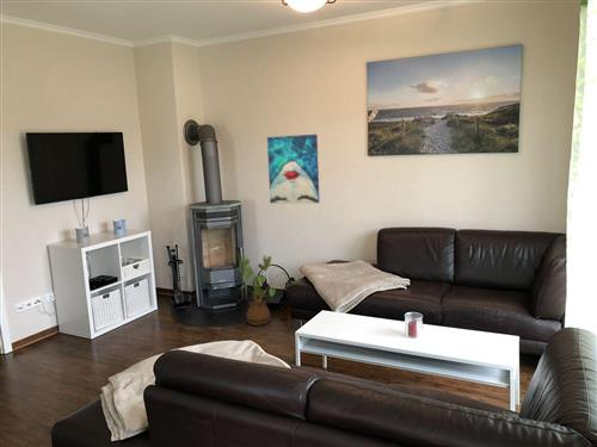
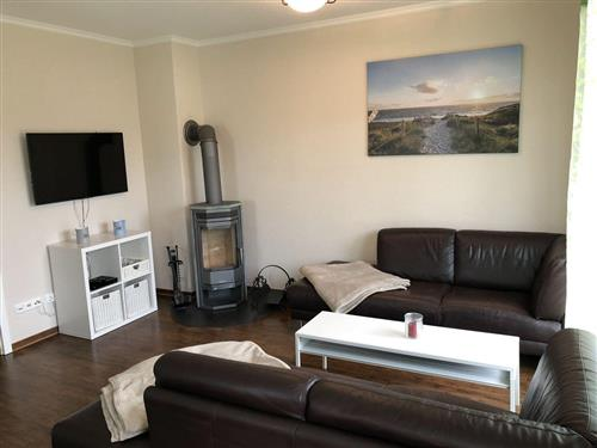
- wall art (293, 169)
- house plant (261, 291)
